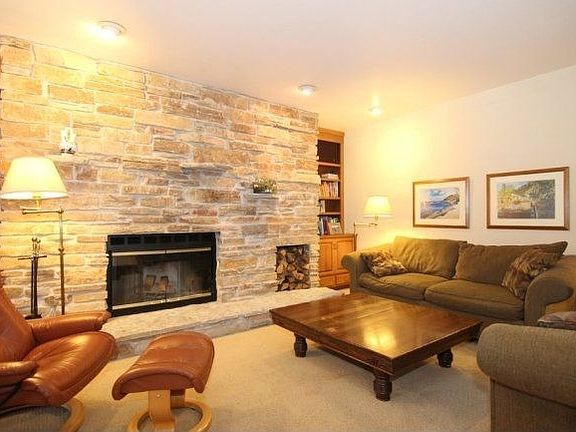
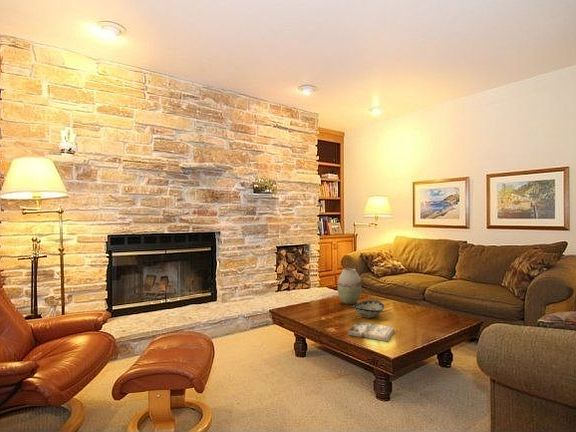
+ book (371, 330)
+ vase (349, 286)
+ decorative bowl (368, 310)
